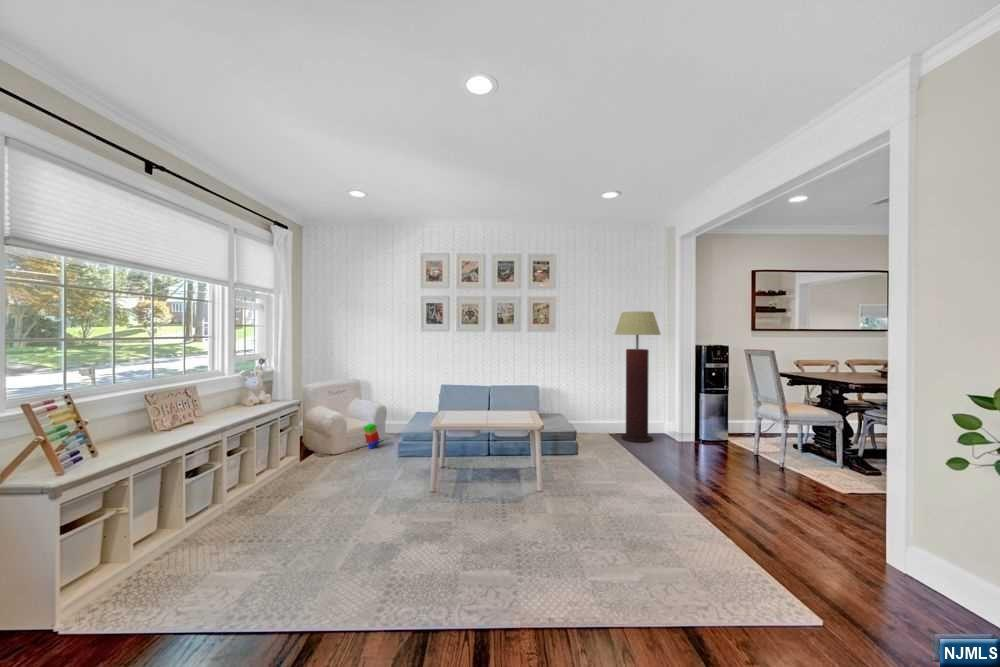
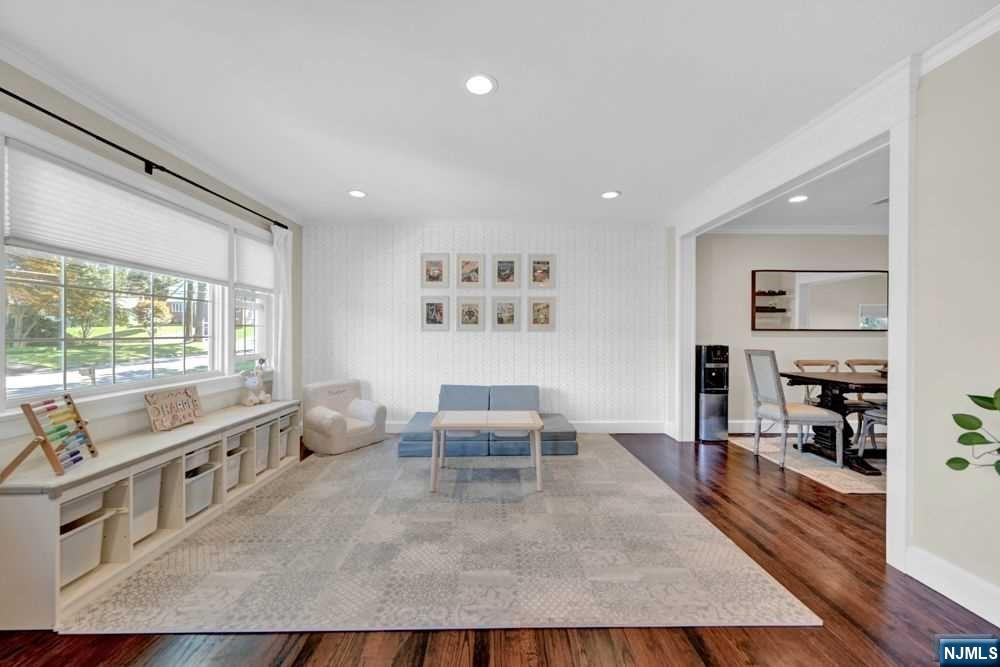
- floor lamp (637, 375)
- stacking toy (372, 435)
